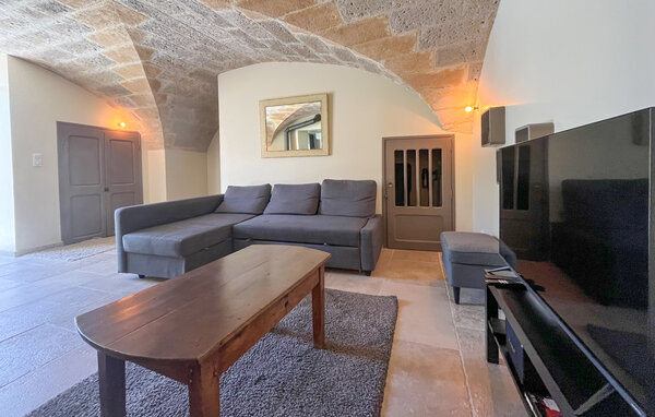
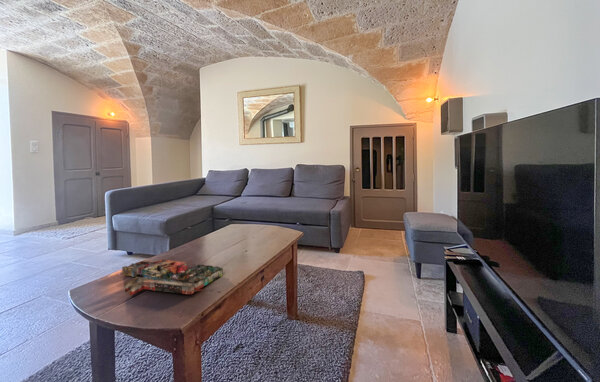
+ board game (159, 275)
